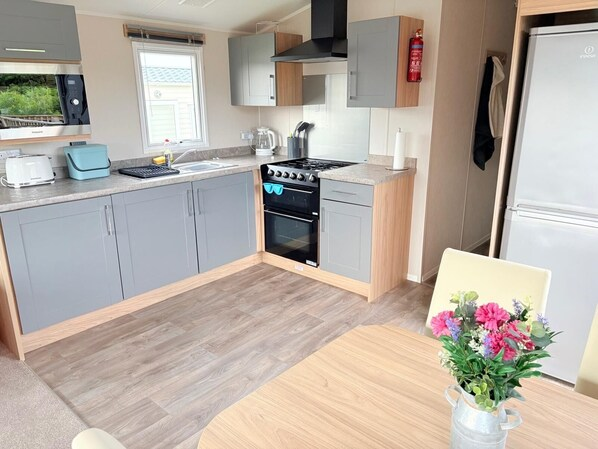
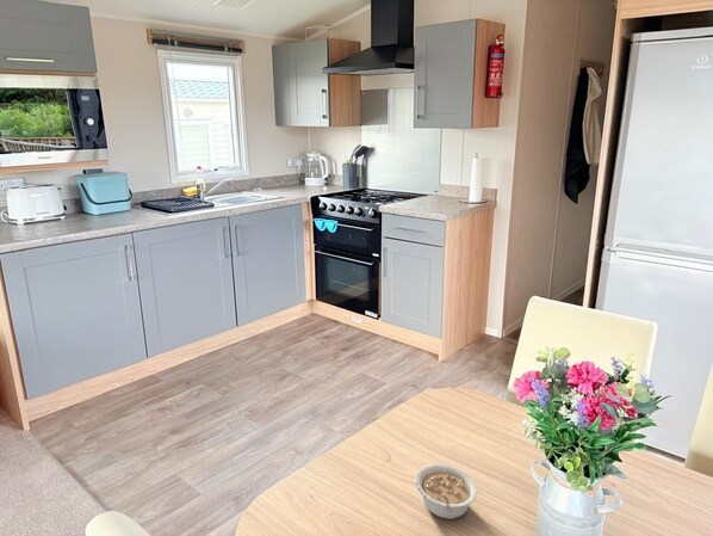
+ legume (447, 493)
